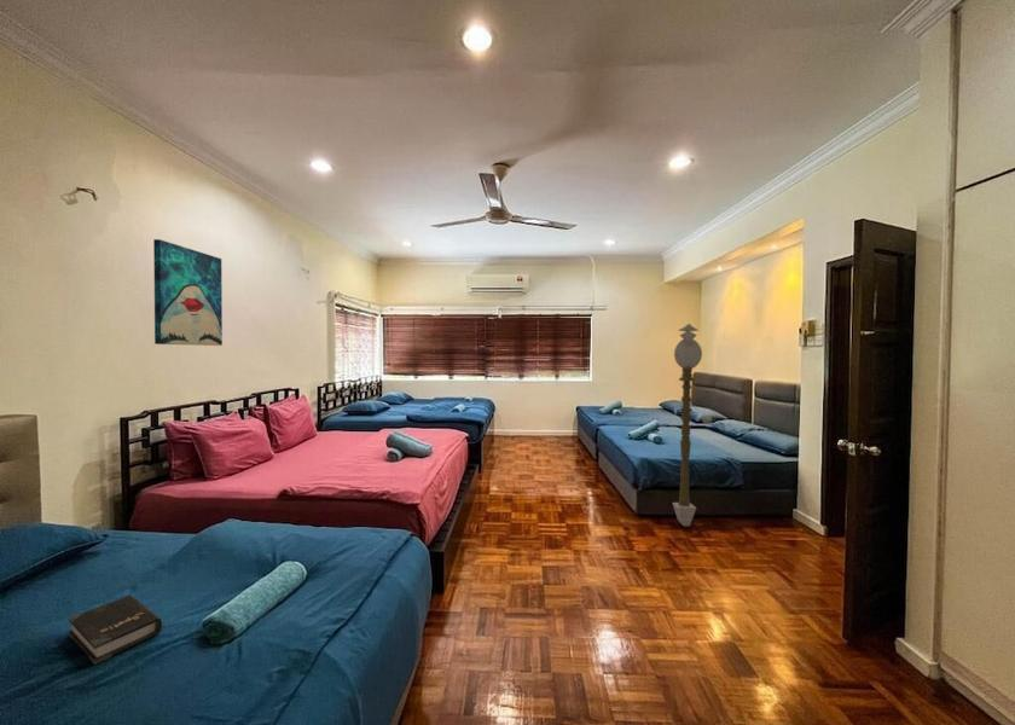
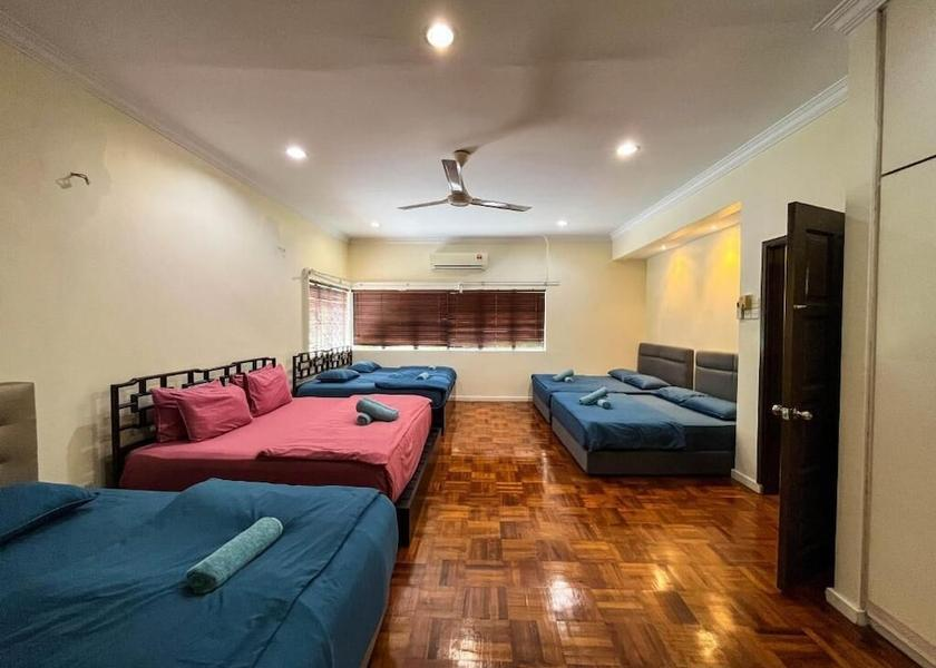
- wall art (191, 297)
- hardback book (115, 625)
- magic staff (689, 422)
